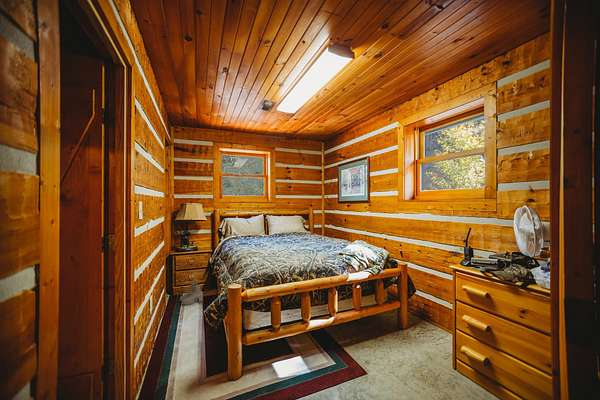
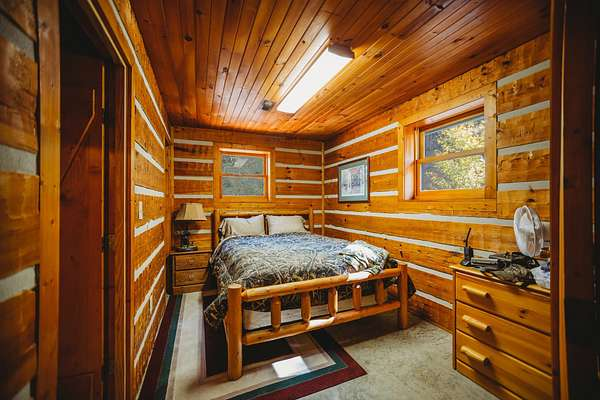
- boots (191, 292)
